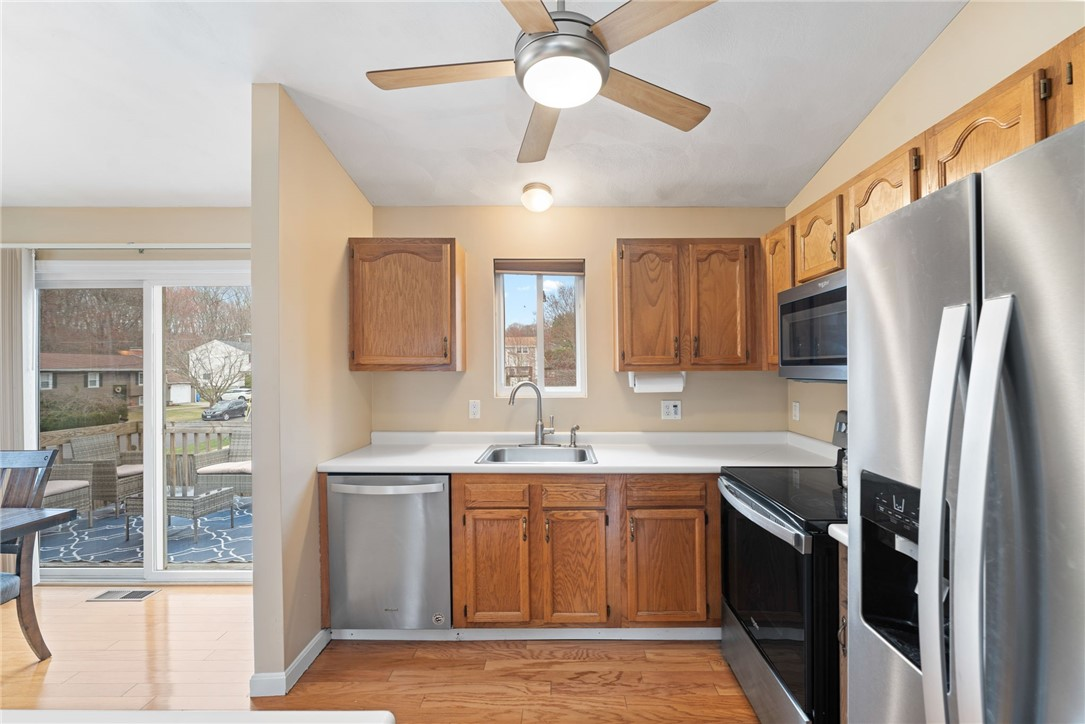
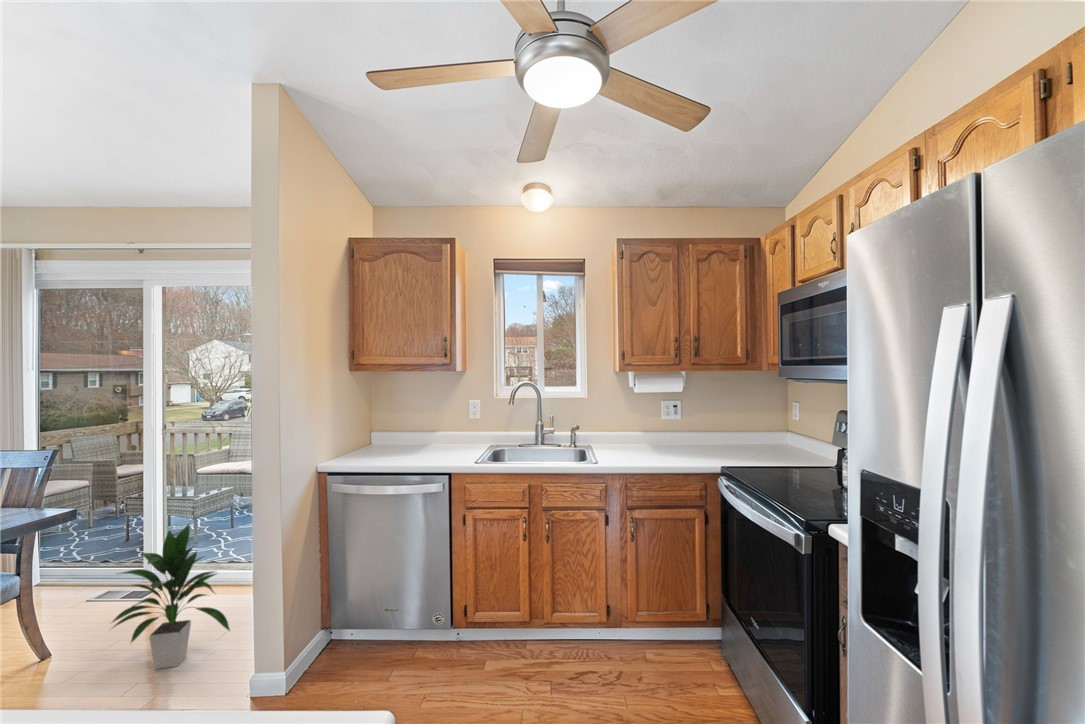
+ indoor plant (174, 597)
